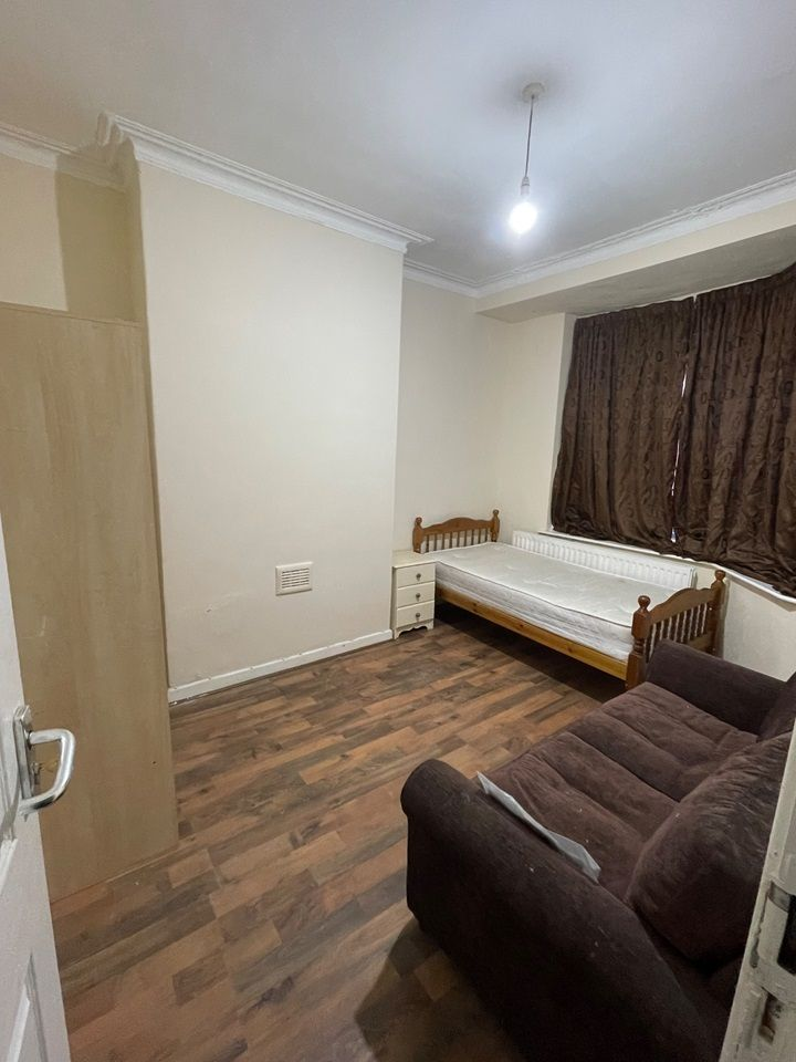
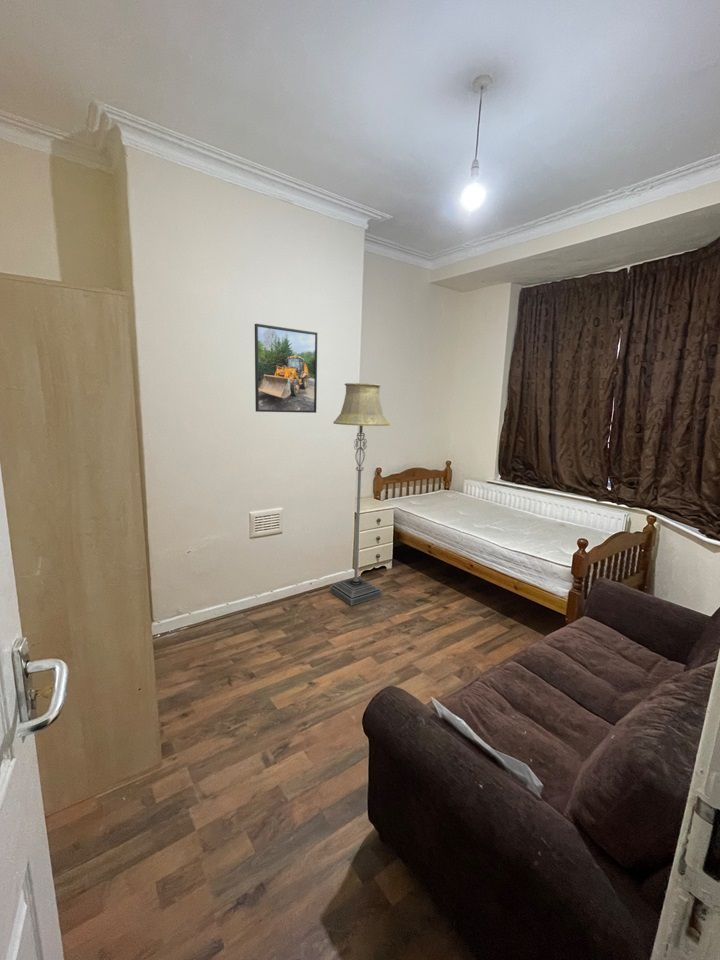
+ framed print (287, 371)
+ floor lamp (359, 493)
